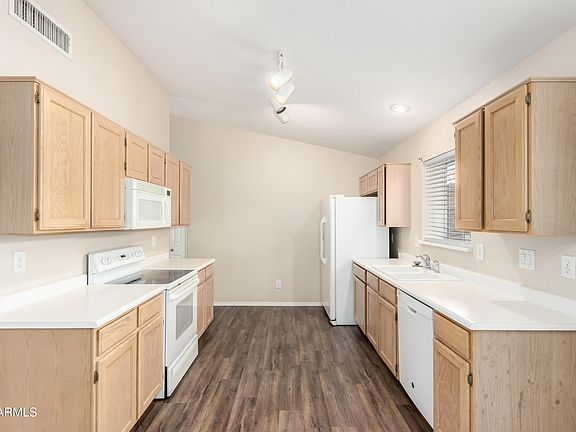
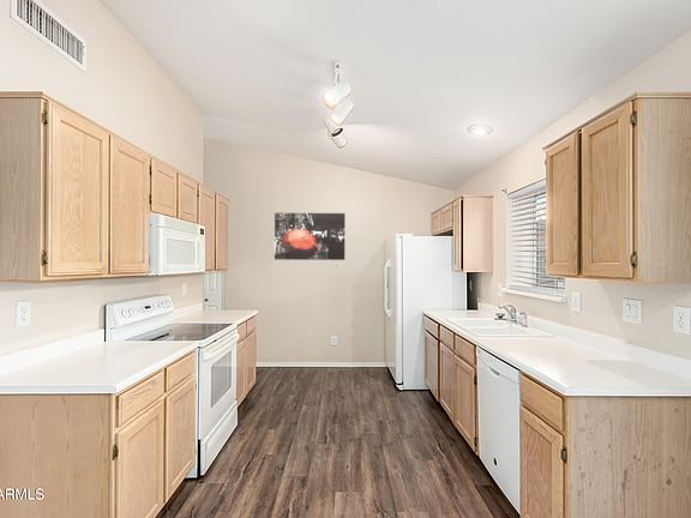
+ wall art (310, 236)
